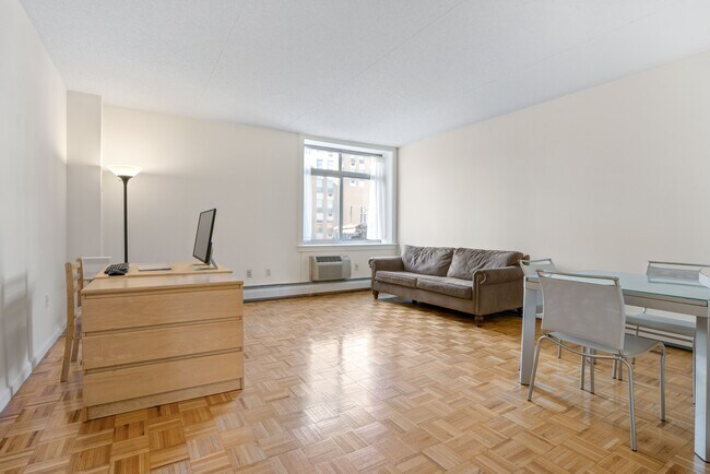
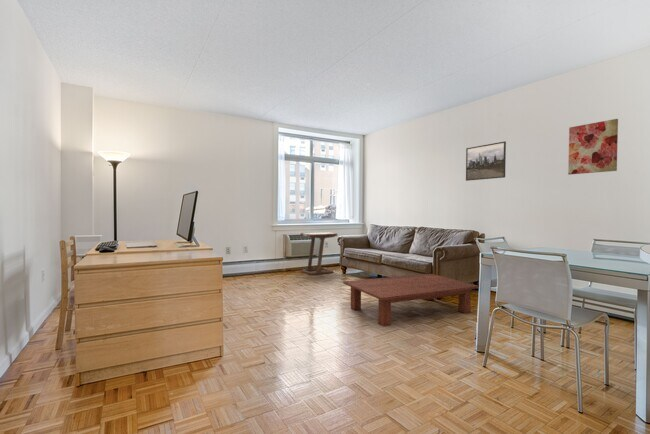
+ side table (319, 252)
+ coffee table (409, 296)
+ wall art (591, 148)
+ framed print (484, 162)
